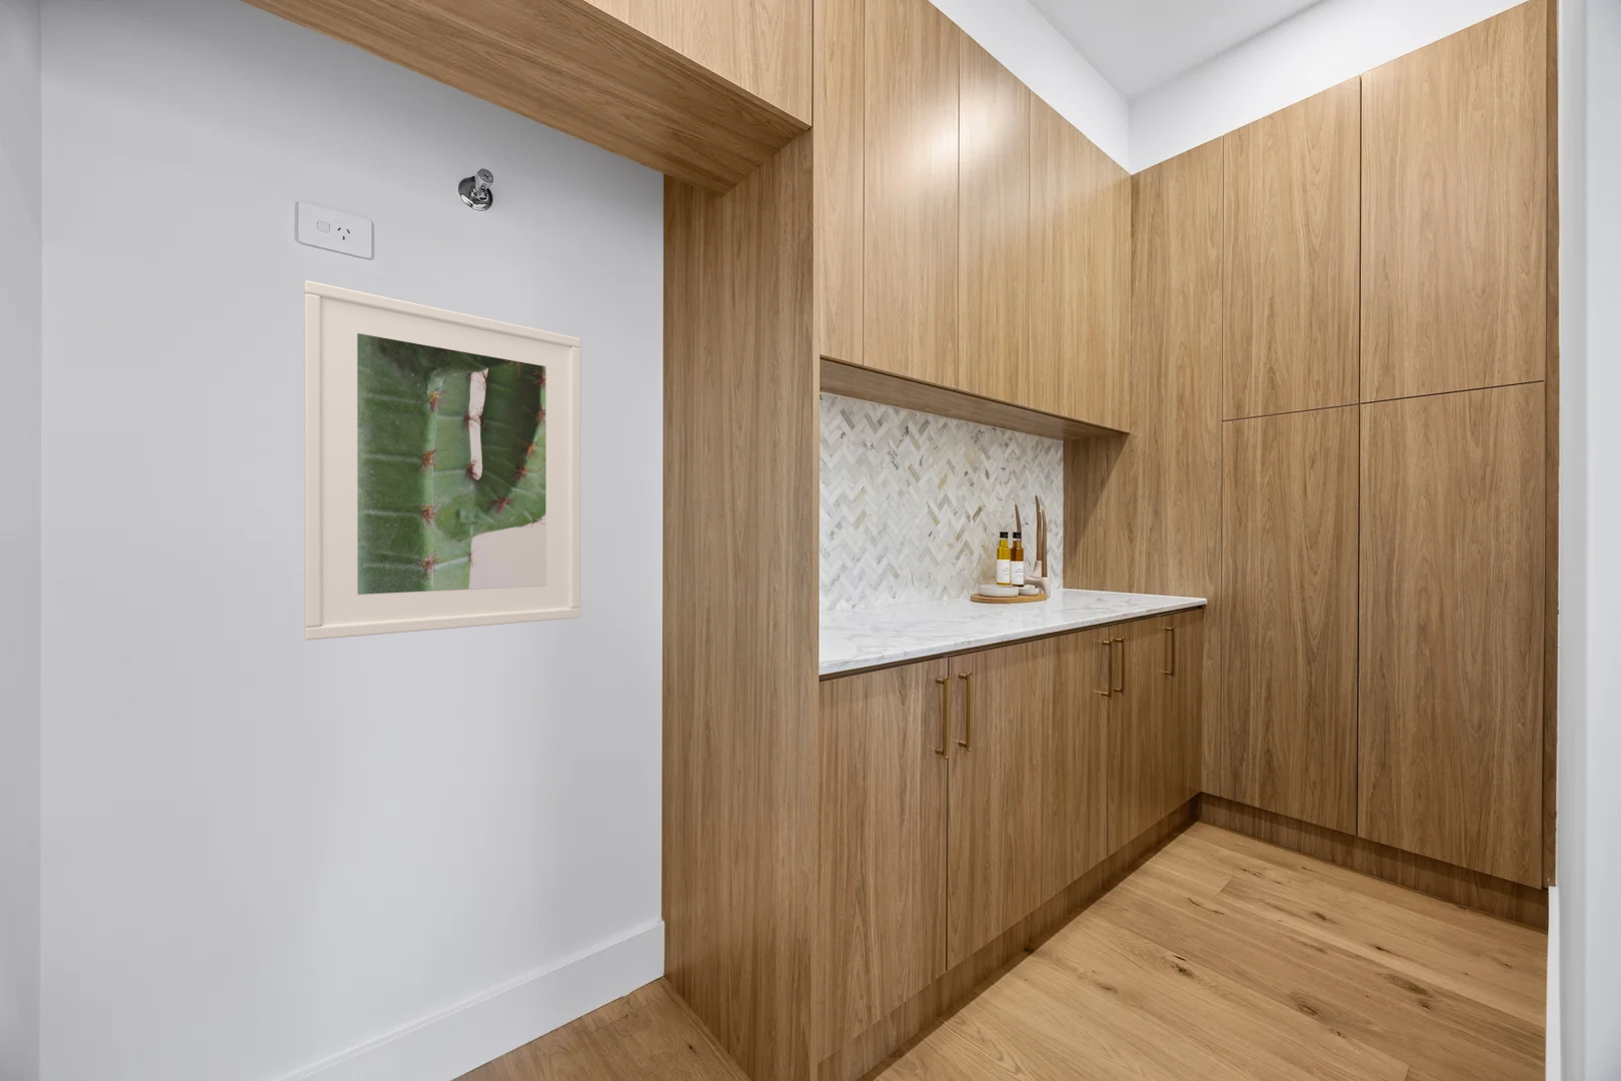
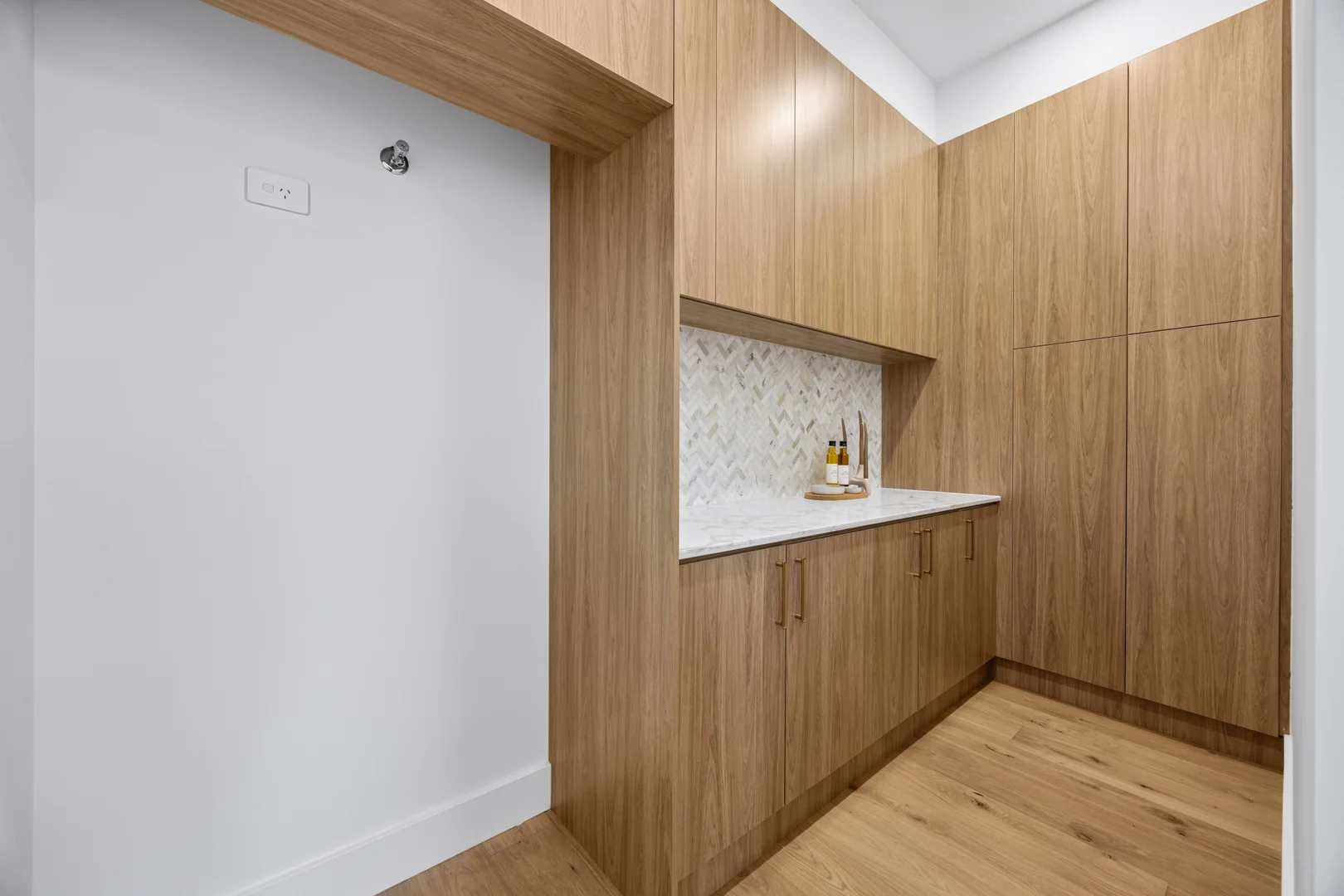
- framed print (458, 471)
